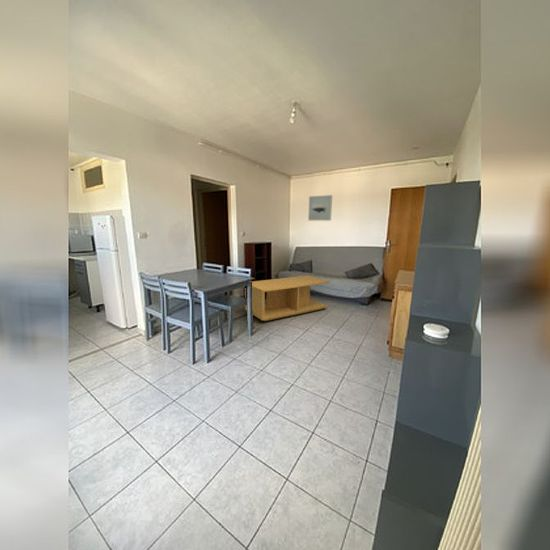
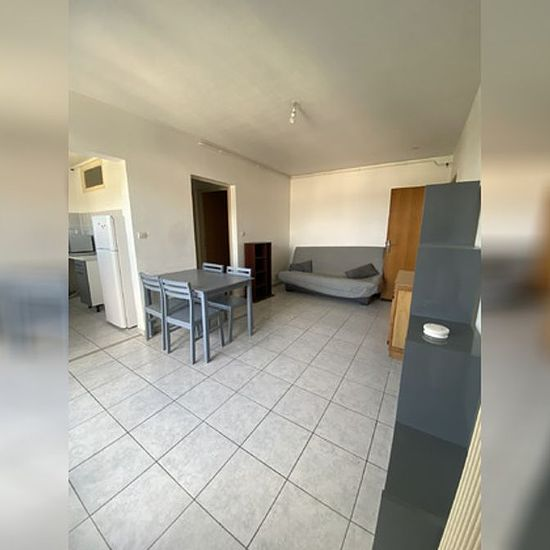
- wall art (319, 208)
- coffee table (287, 296)
